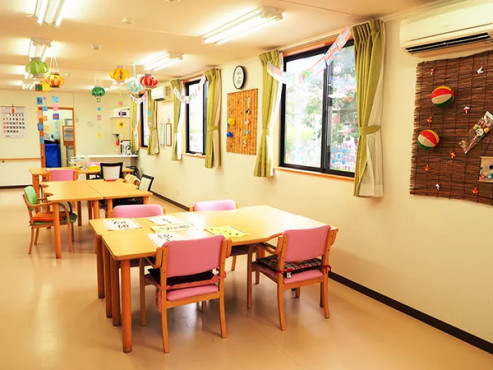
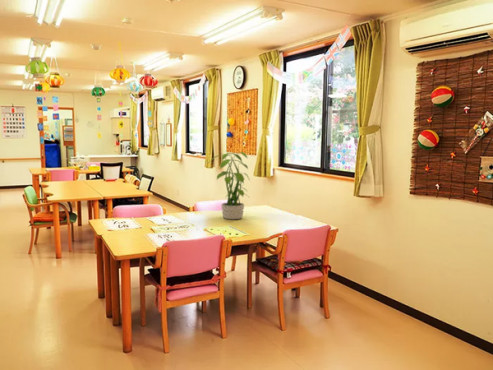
+ potted plant (229, 184)
